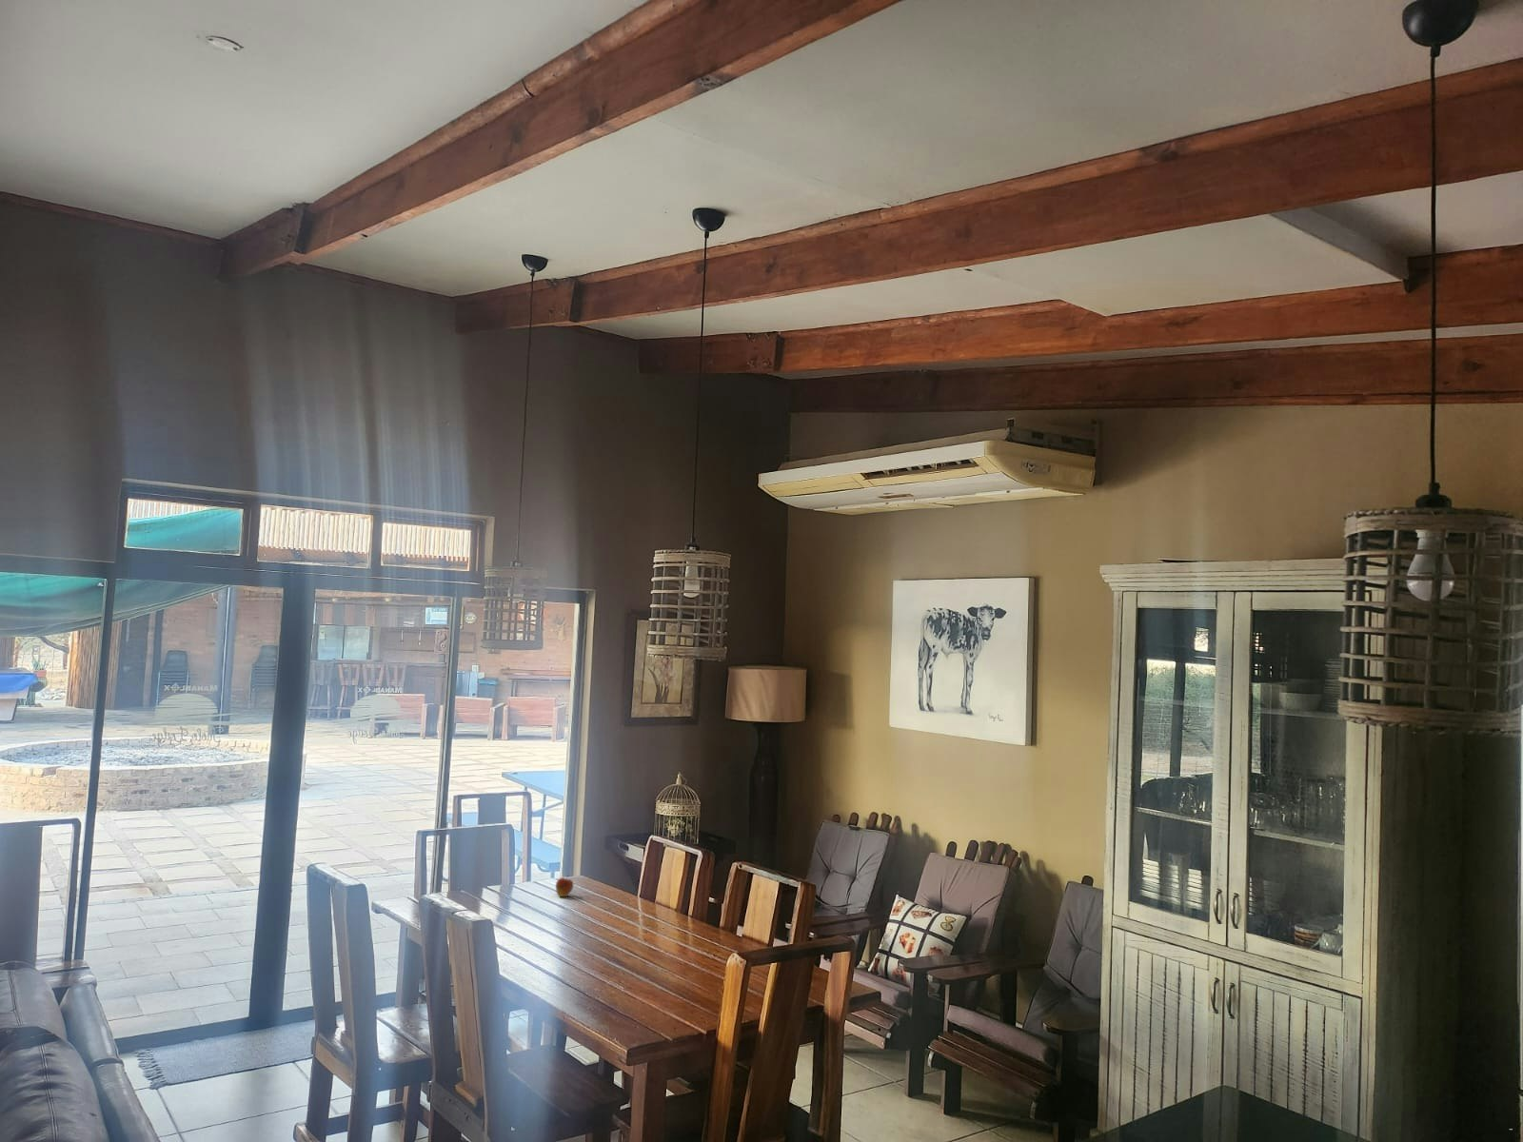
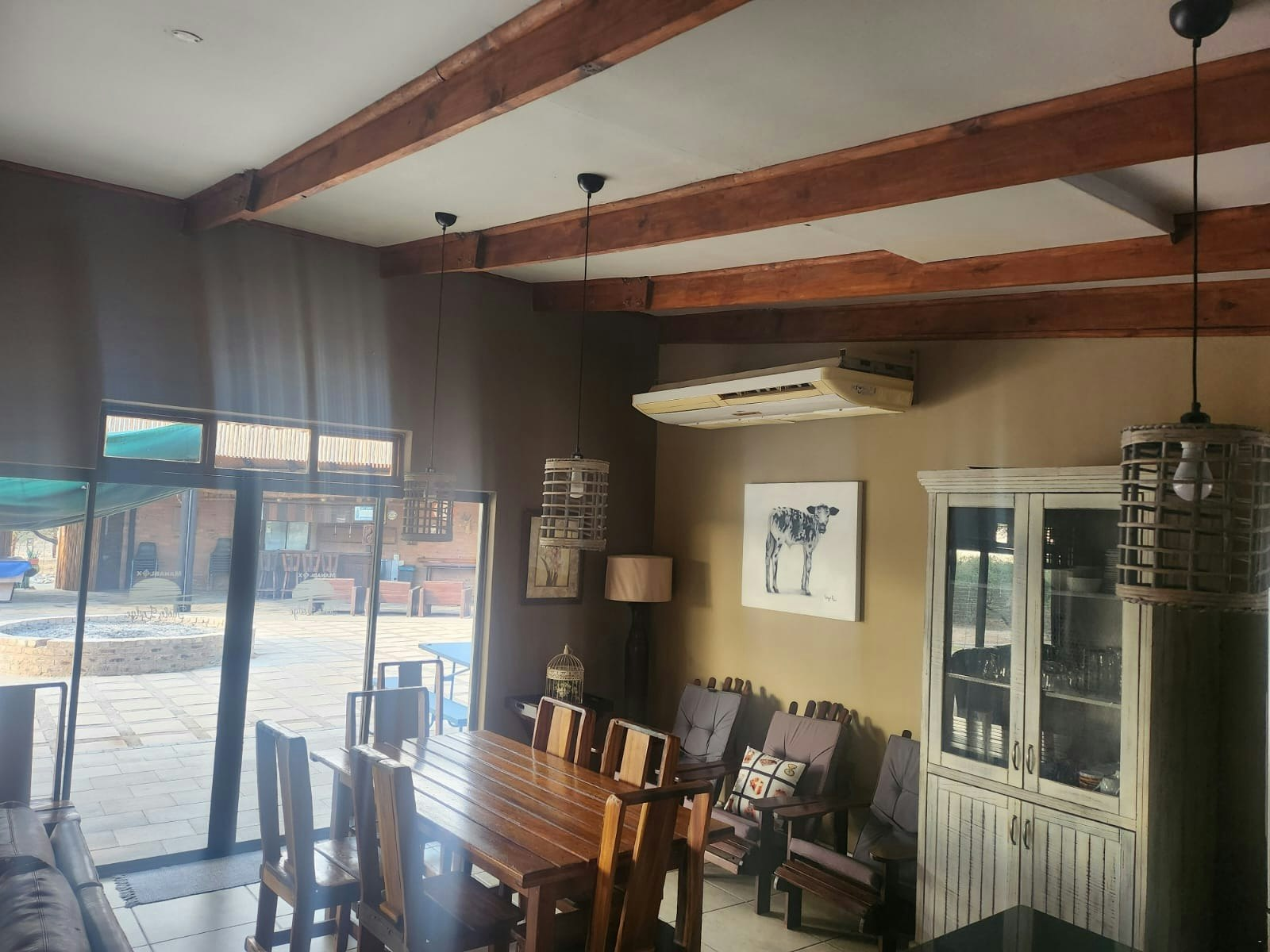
- fruit (565, 885)
